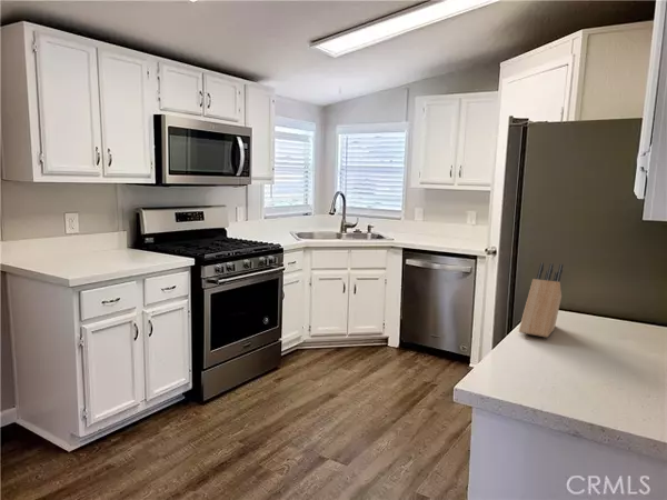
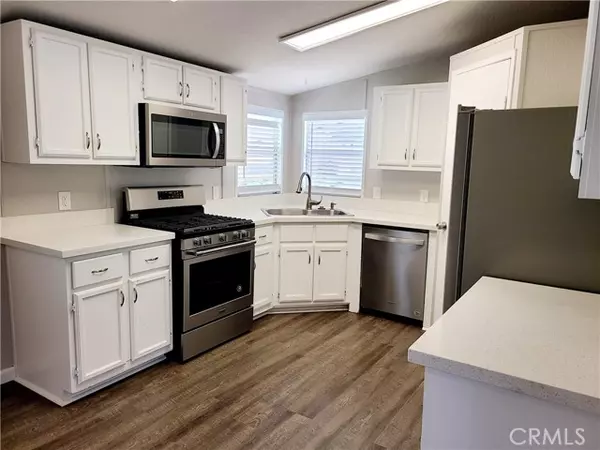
- knife block (542, 297)
